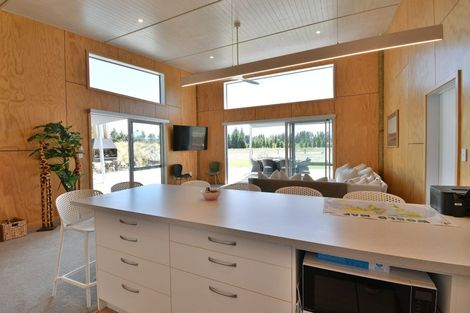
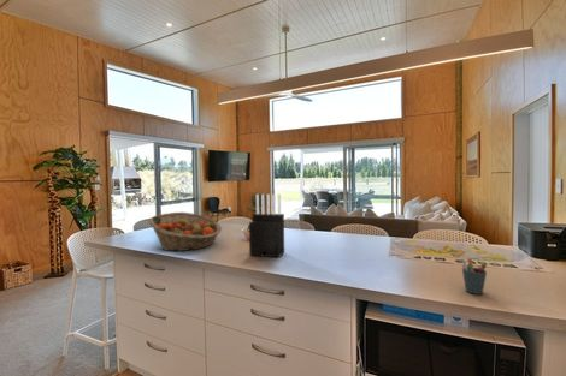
+ fruit basket (187, 229)
+ knife block (266, 225)
+ pen holder (473, 274)
